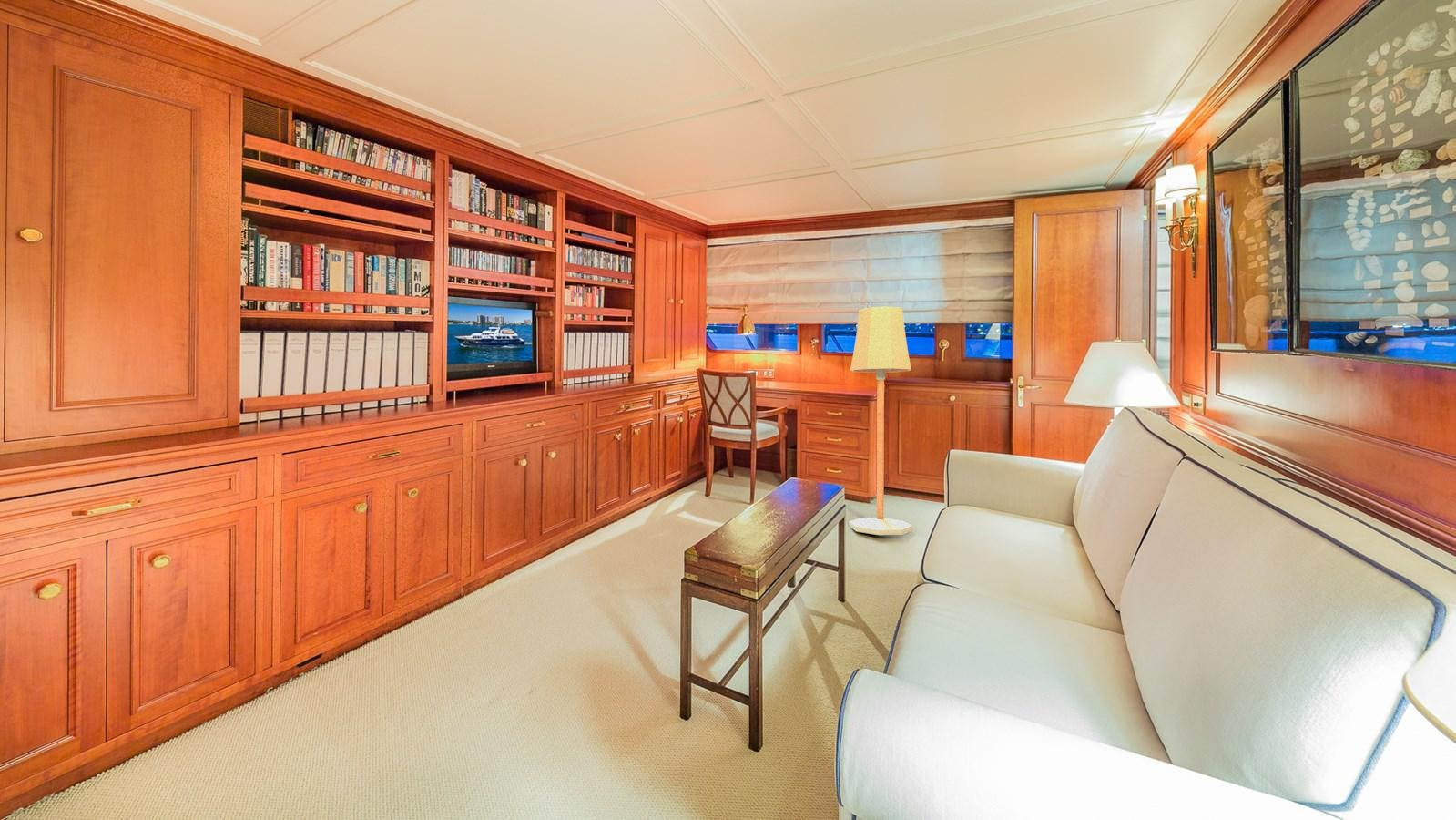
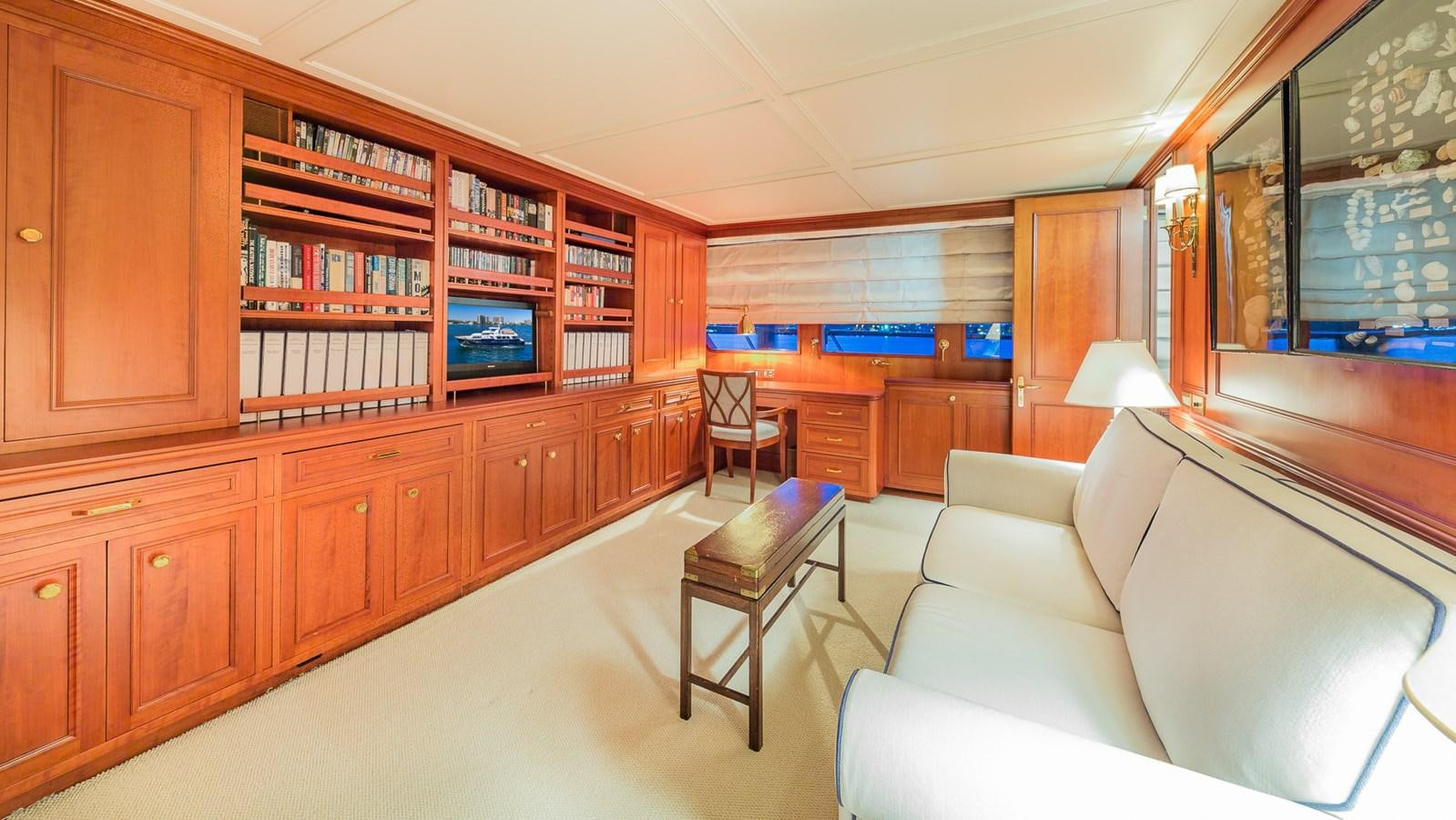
- floor lamp (880, 419)
